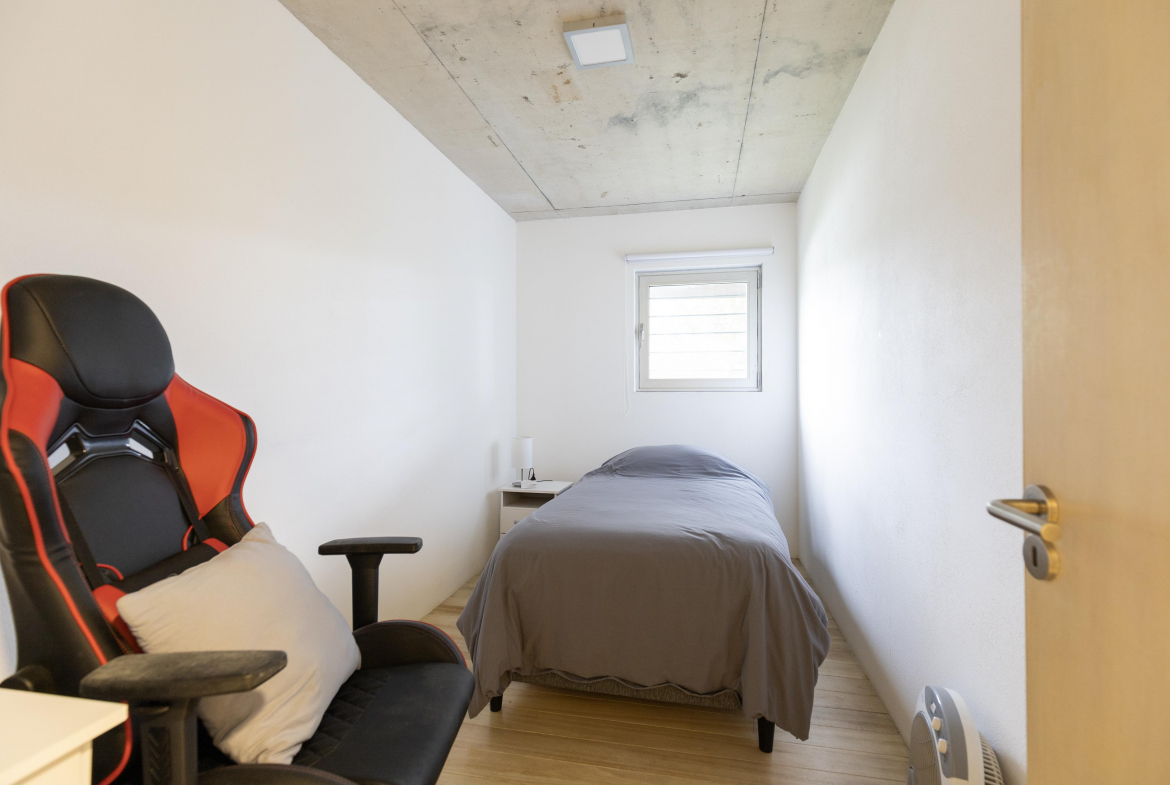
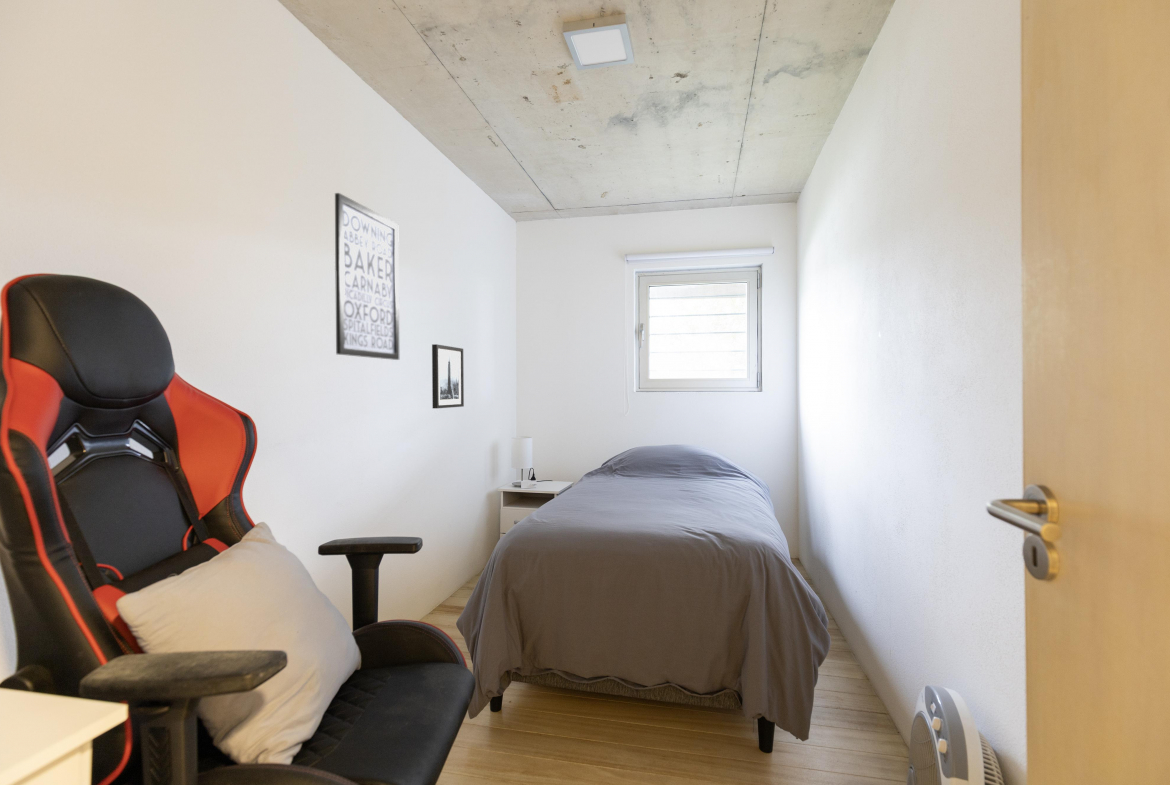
+ wall art (369, 283)
+ wall art (448, 377)
